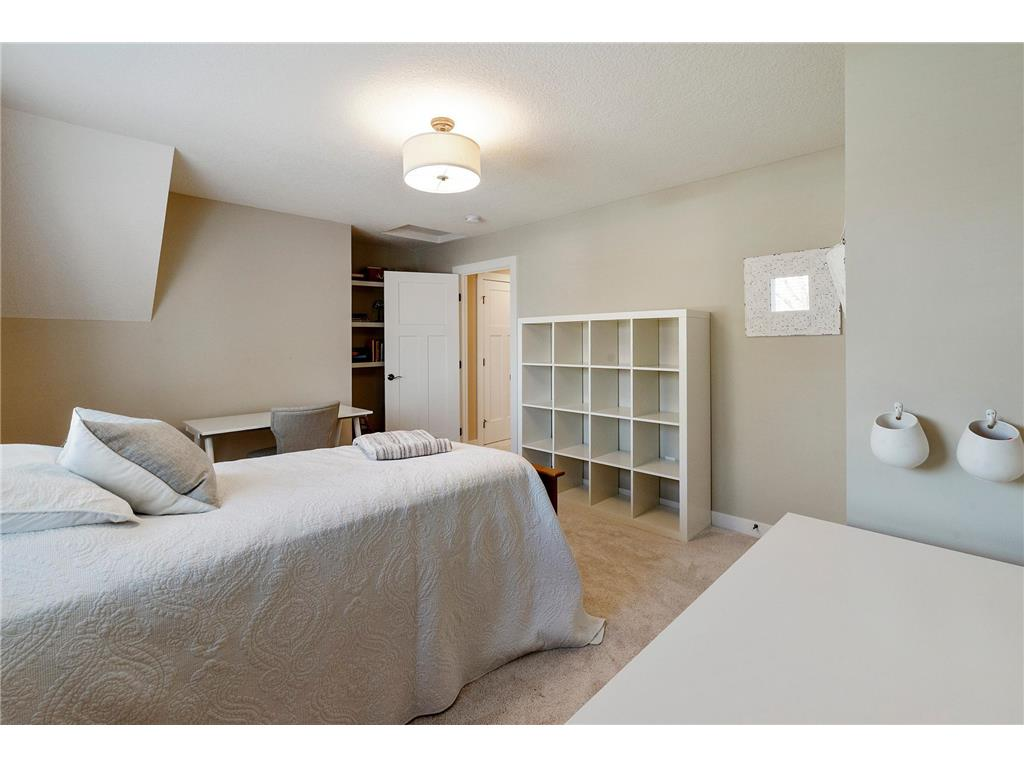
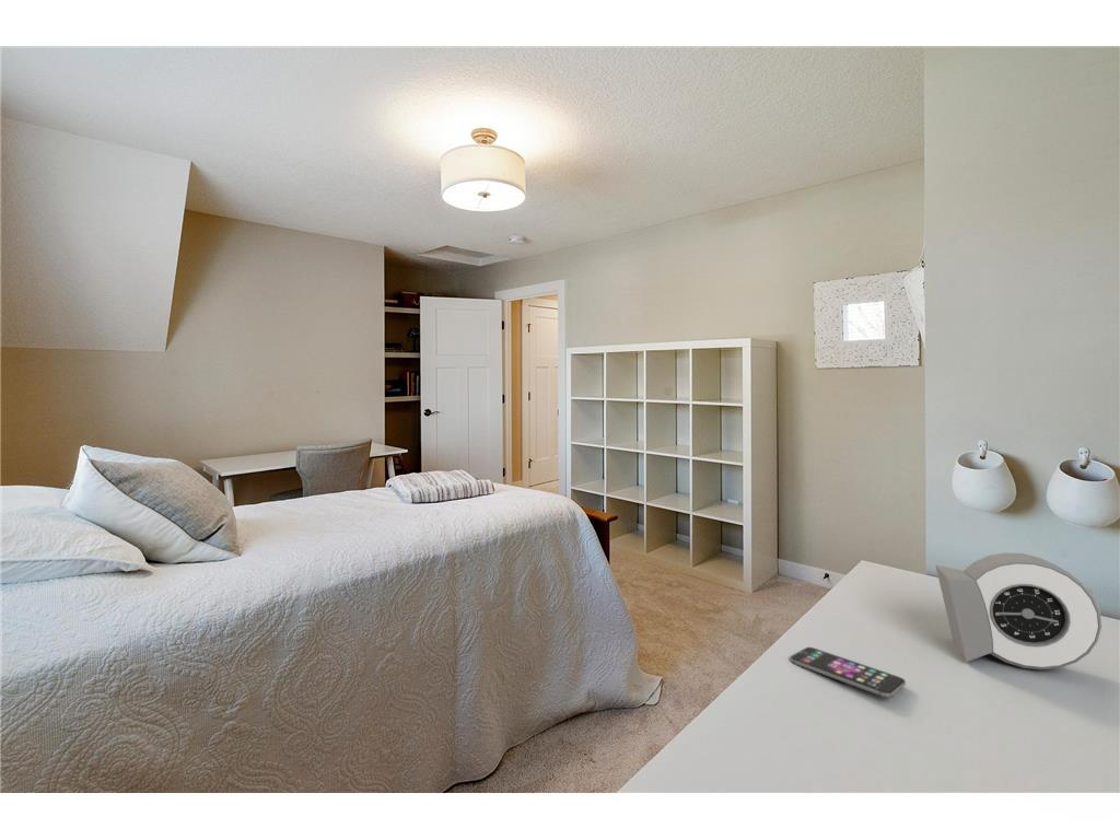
+ alarm clock (1015, 608)
+ smartphone (844, 669)
